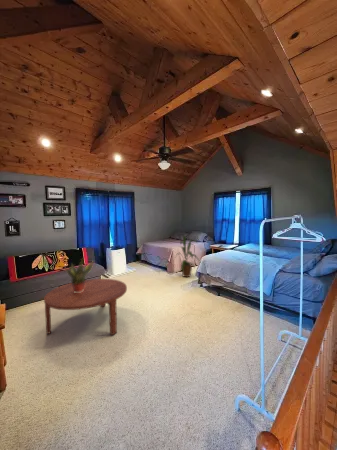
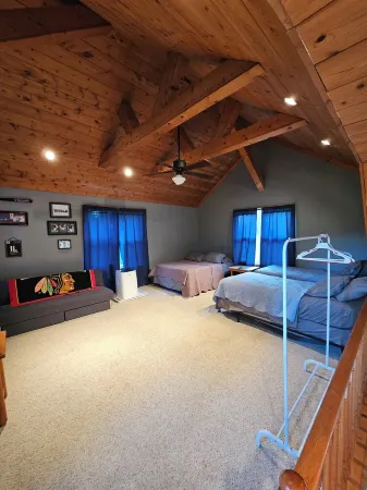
- potted plant (79, 273)
- house plant (189, 254)
- coffee table (88, 306)
